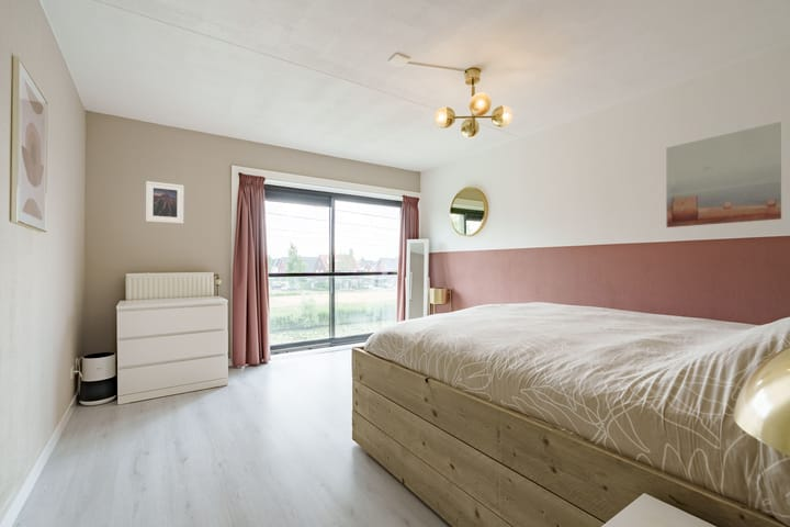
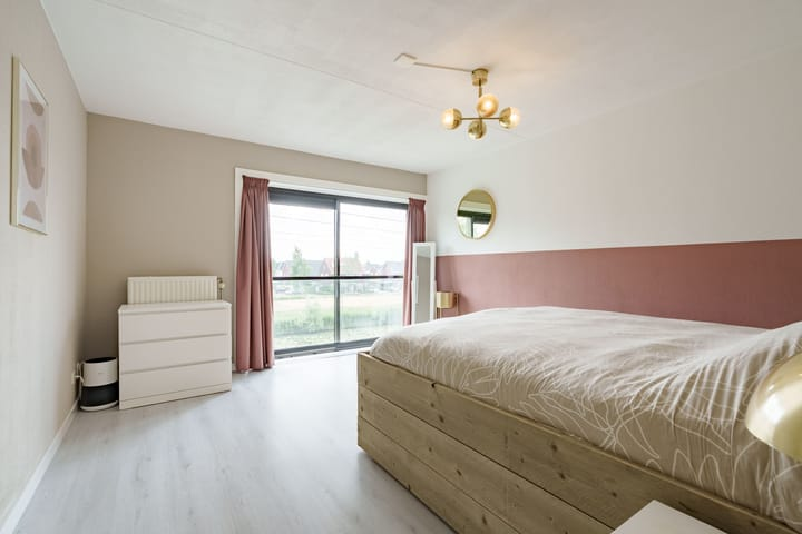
- wall art (718, 179)
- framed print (165, 202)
